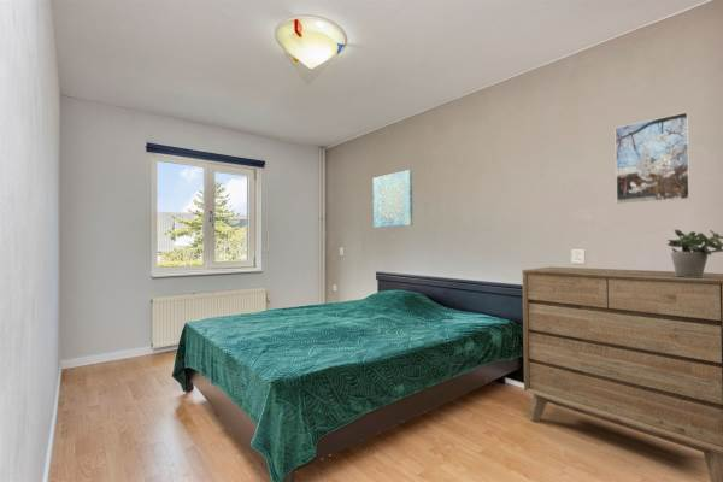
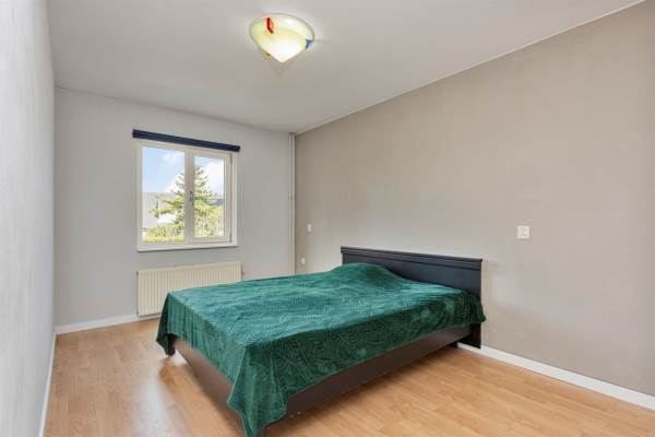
- potted plant (695, 252)
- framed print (649, 160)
- wall art (392, 200)
- dresser (619, 354)
